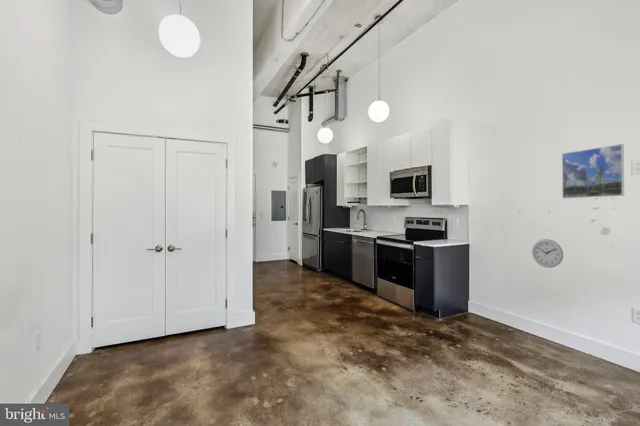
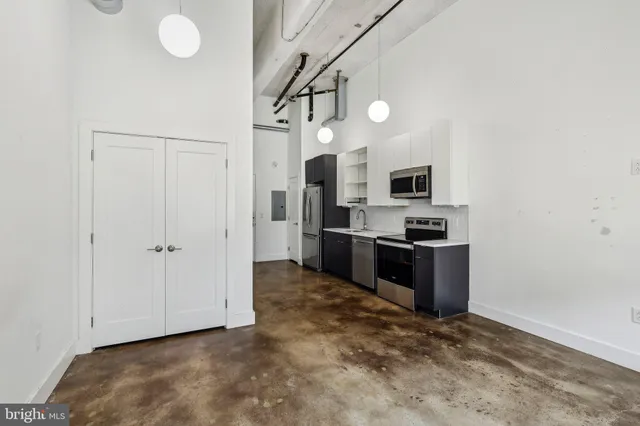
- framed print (590, 173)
- wall clock (546, 253)
